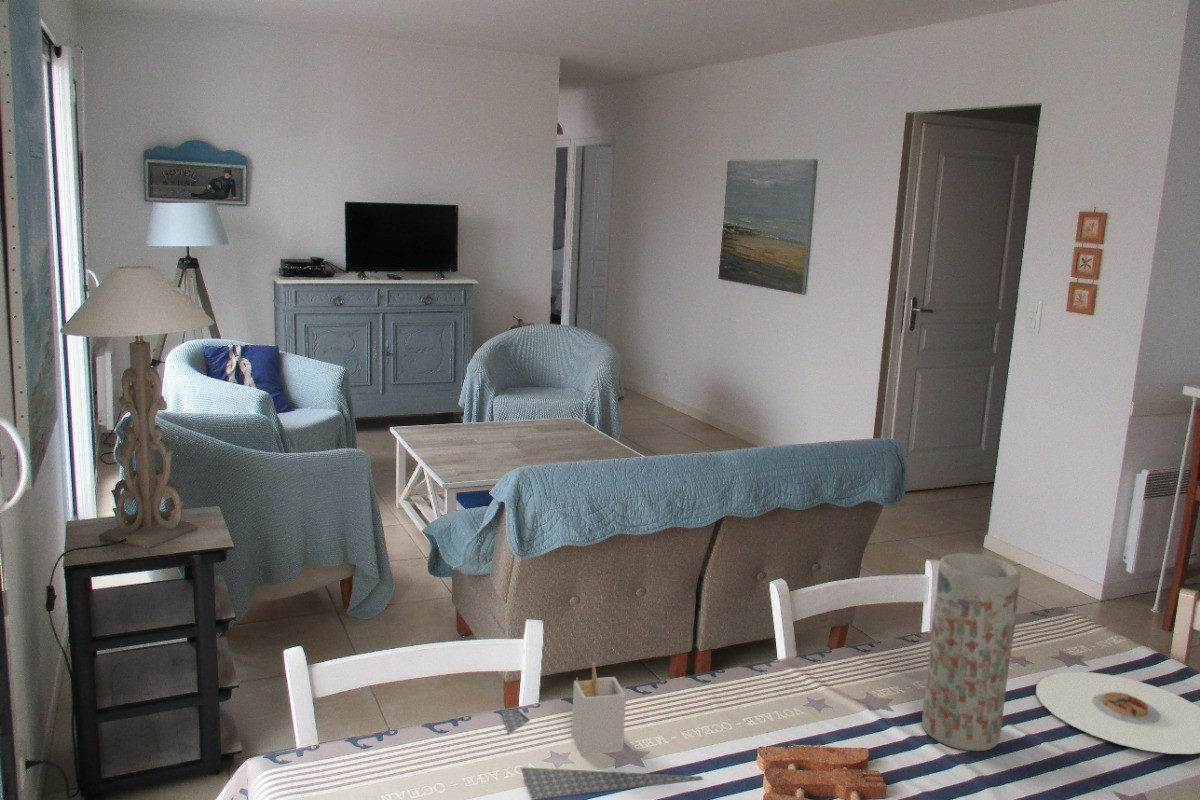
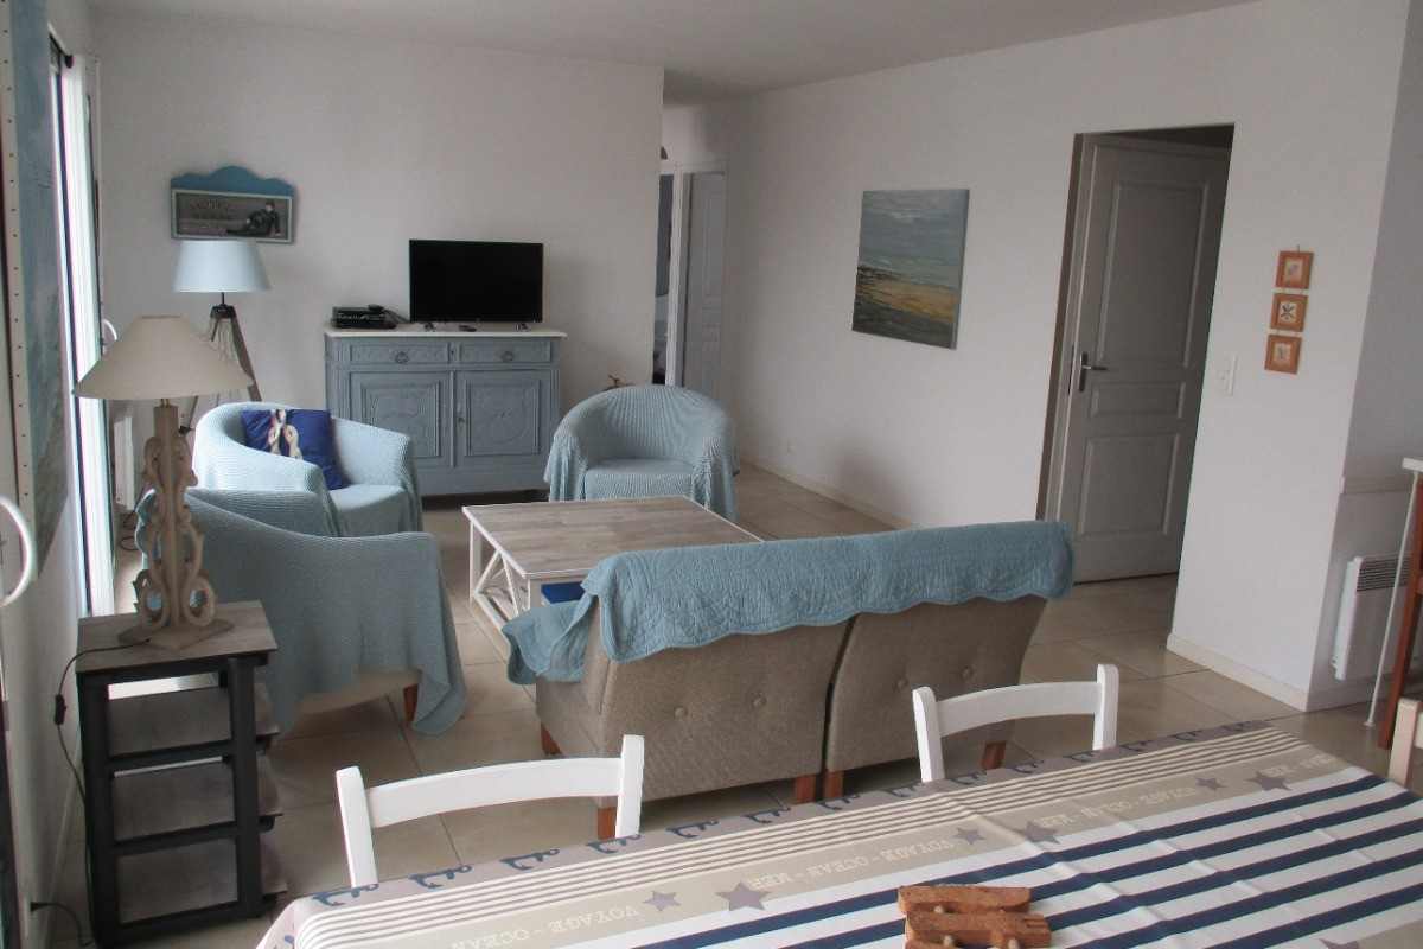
- utensil holder (598, 706)
- plate (1126, 704)
- vase (969, 650)
